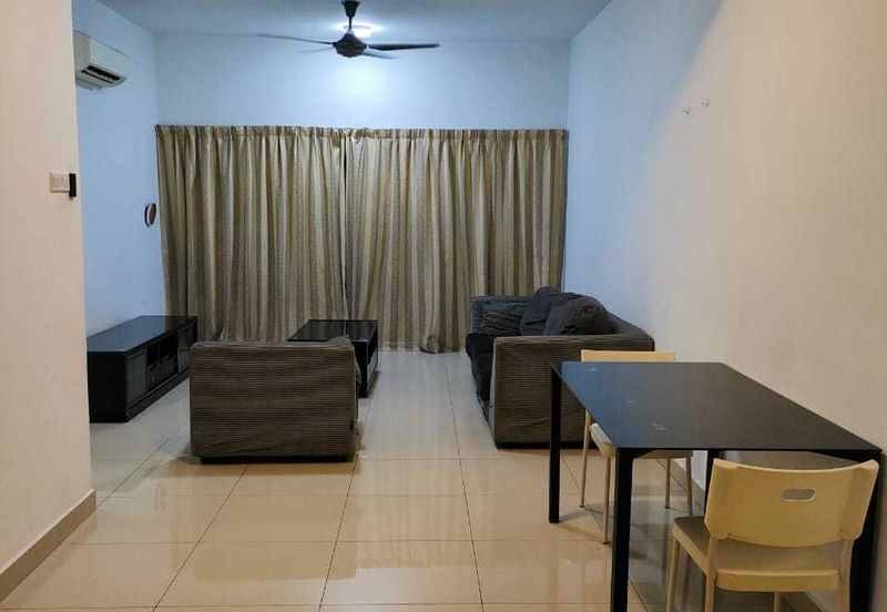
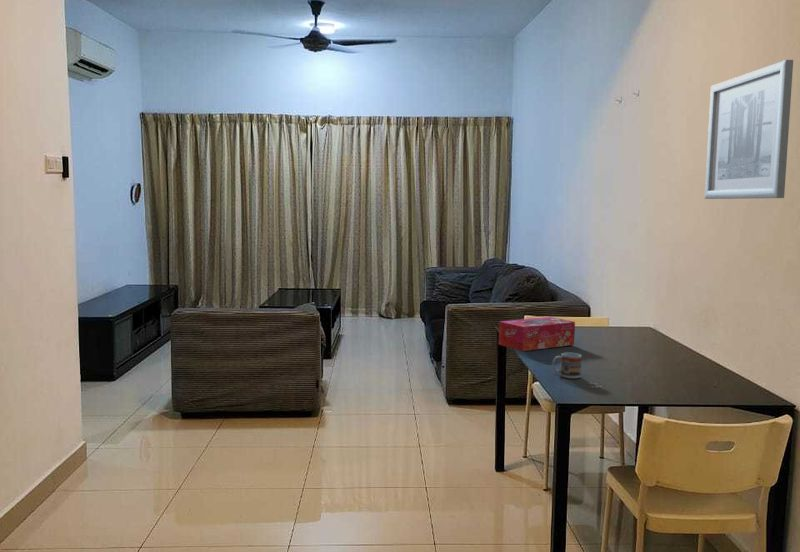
+ wall art (744, 136)
+ cup (566, 365)
+ tissue box (536, 333)
